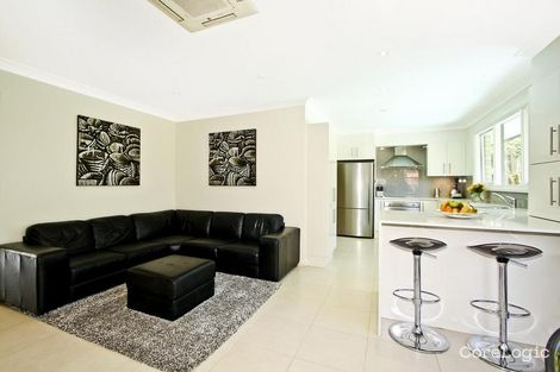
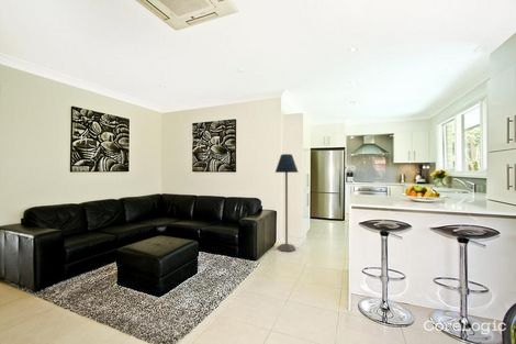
+ floor lamp (287, 201)
